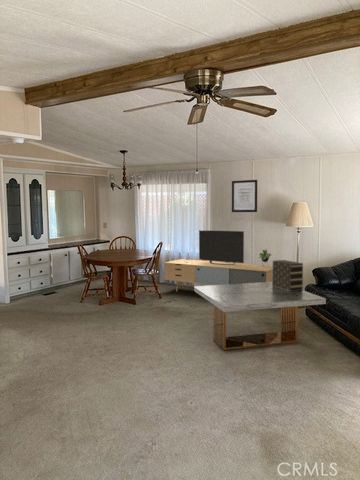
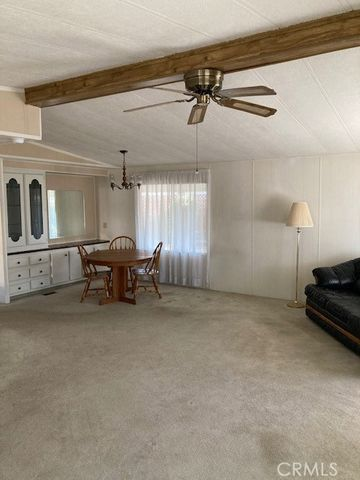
- media console (219, 263)
- coffee table (254, 309)
- decorative box (287, 274)
- wall art (244, 196)
